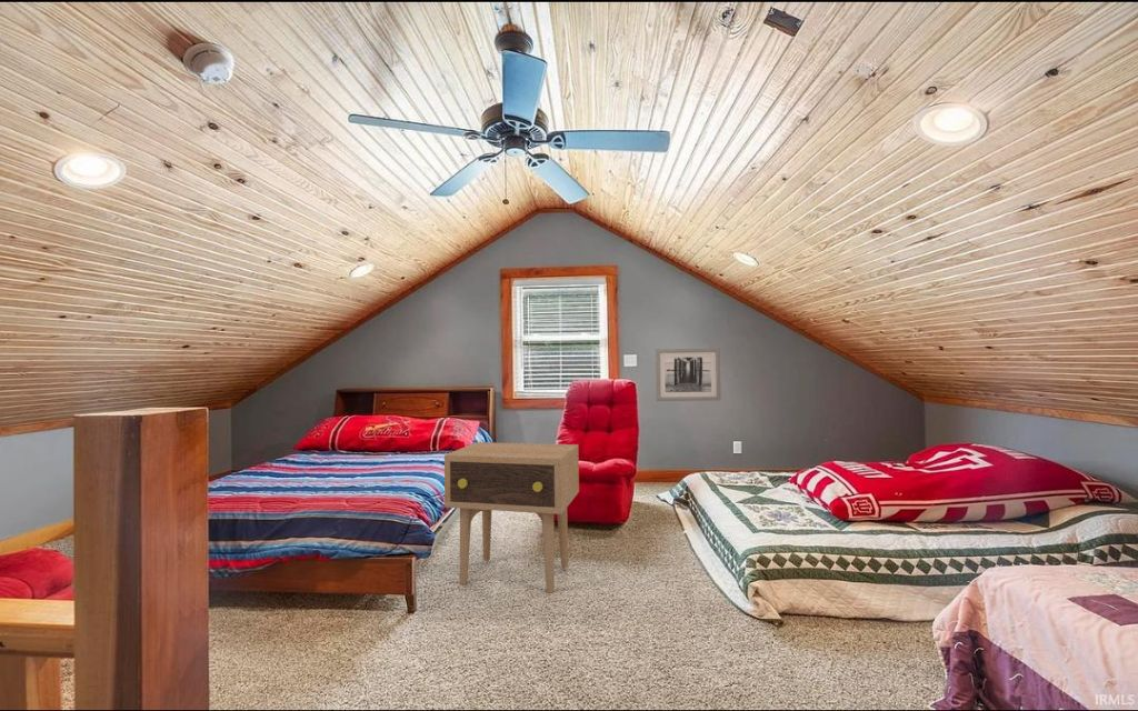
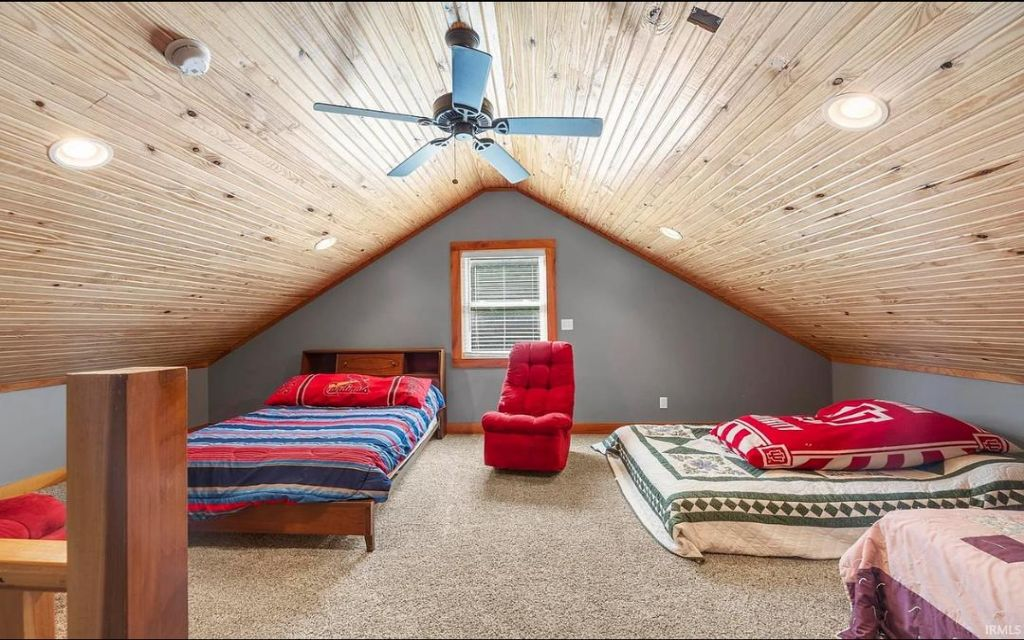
- side table (515, 511)
- wall art (688, 374)
